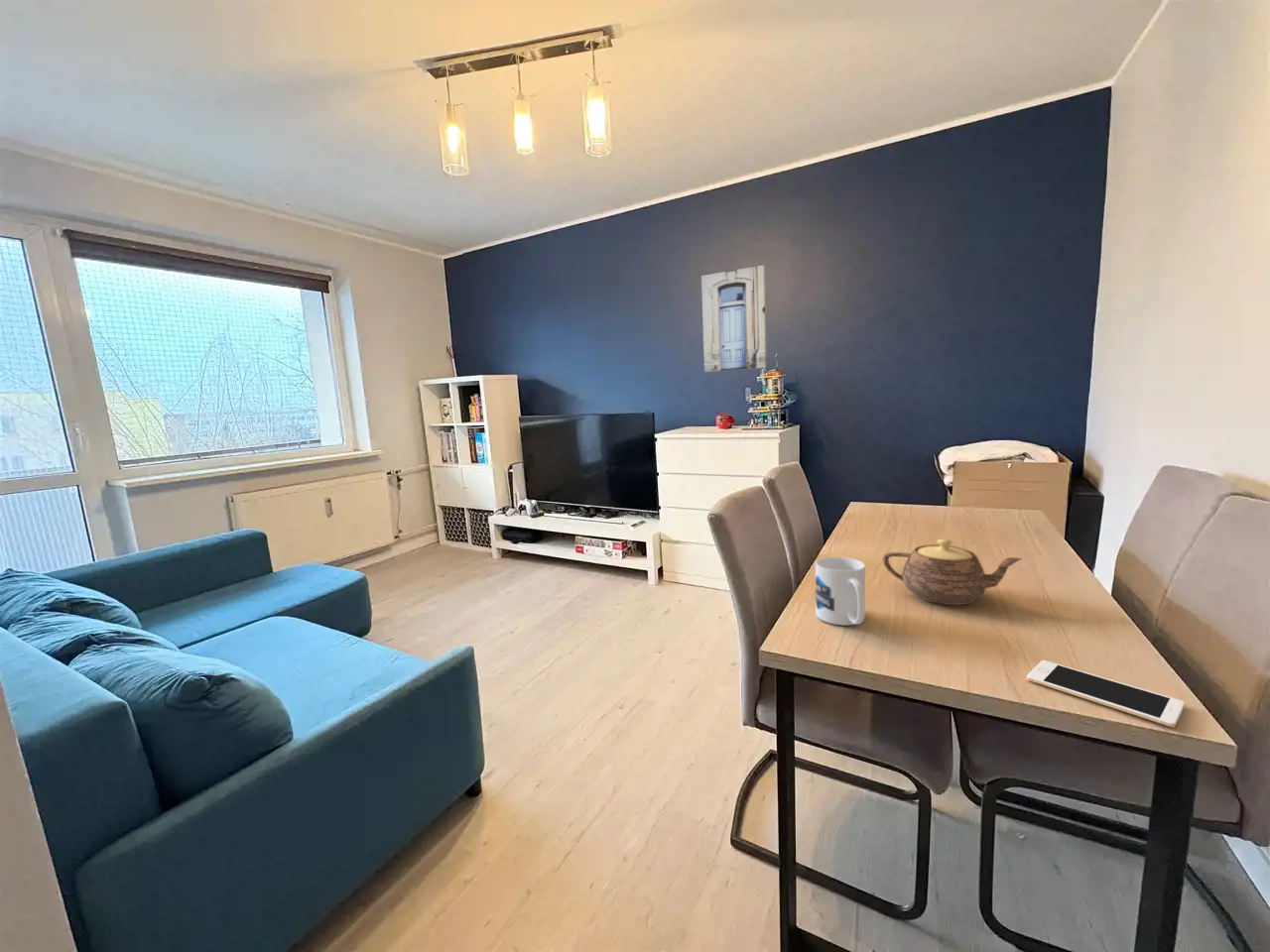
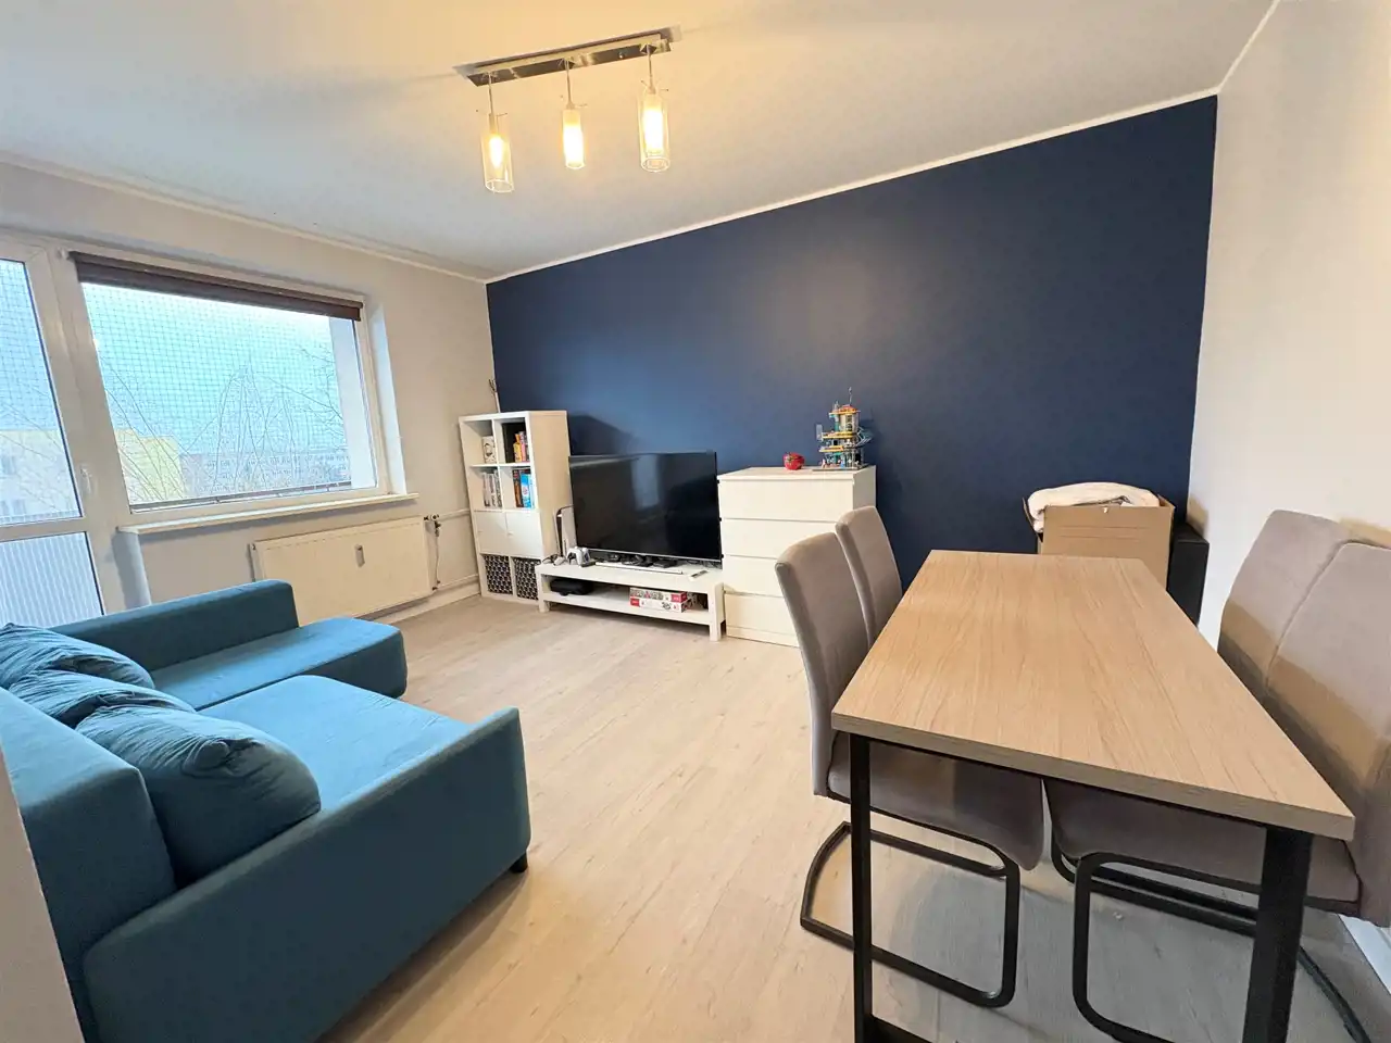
- mug (841, 592)
- teapot (948, 568)
- cell phone (1100, 689)
- wall art (733, 320)
